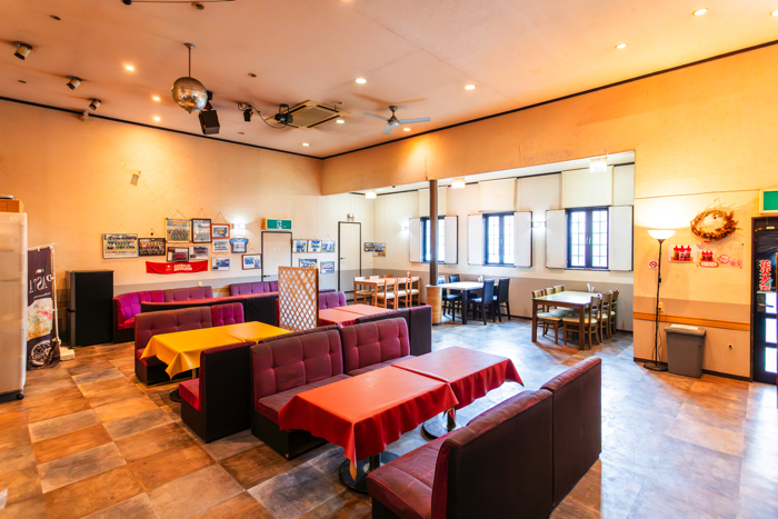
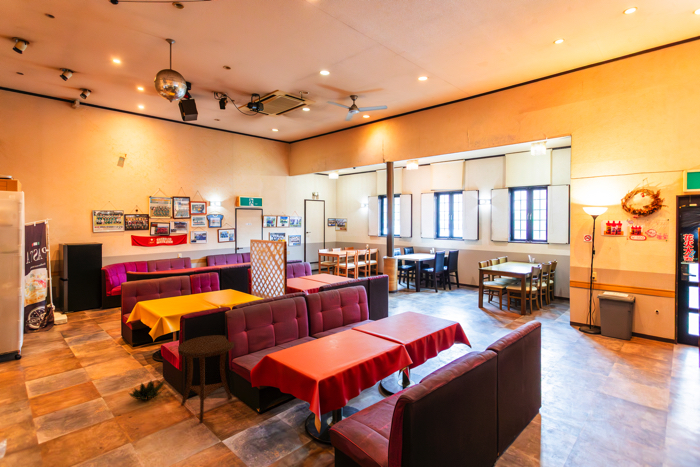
+ decorative plant (148, 388)
+ side table (204, 375)
